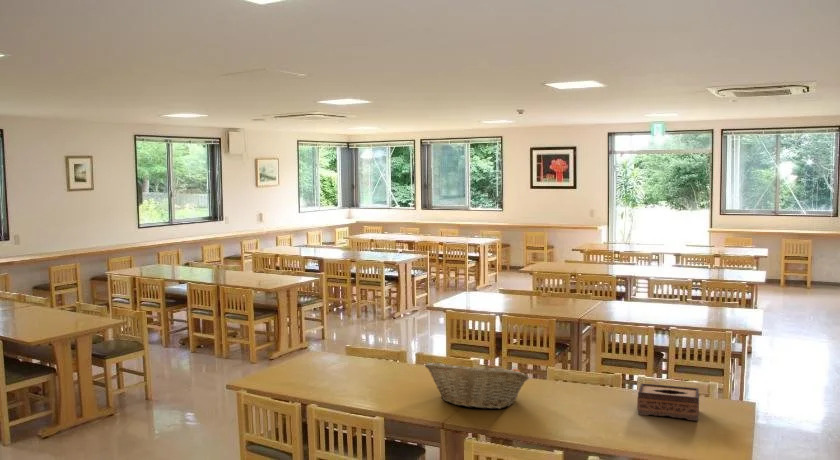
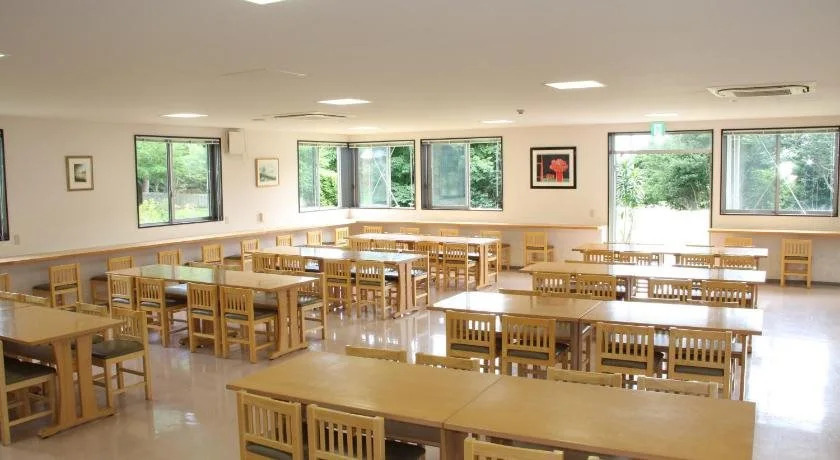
- fruit basket (476, 379)
- tissue box (668, 401)
